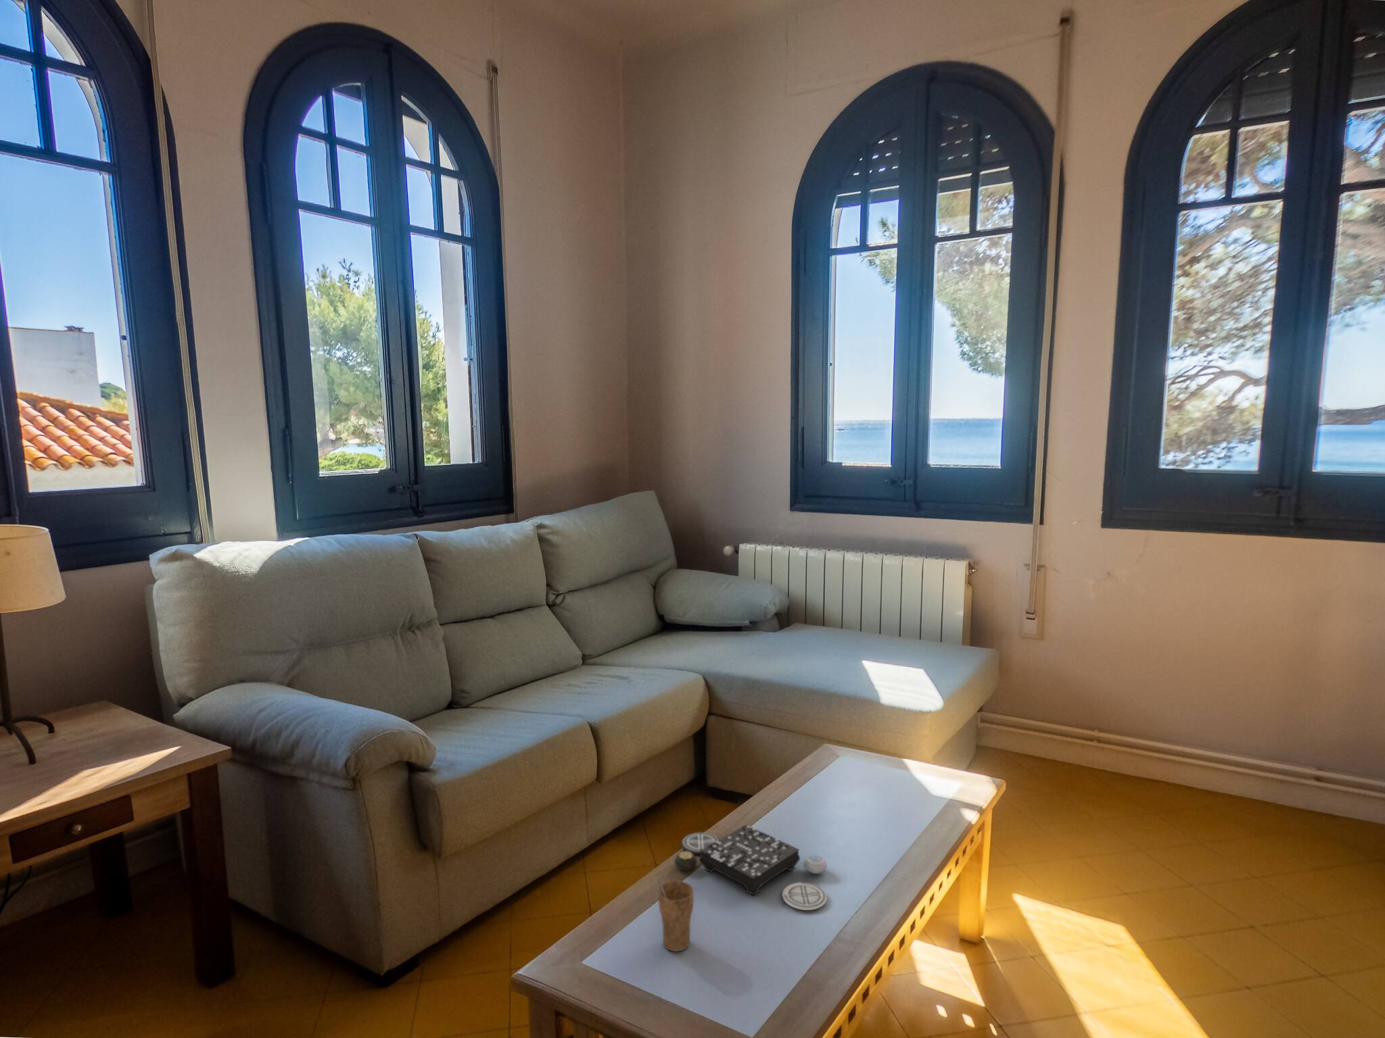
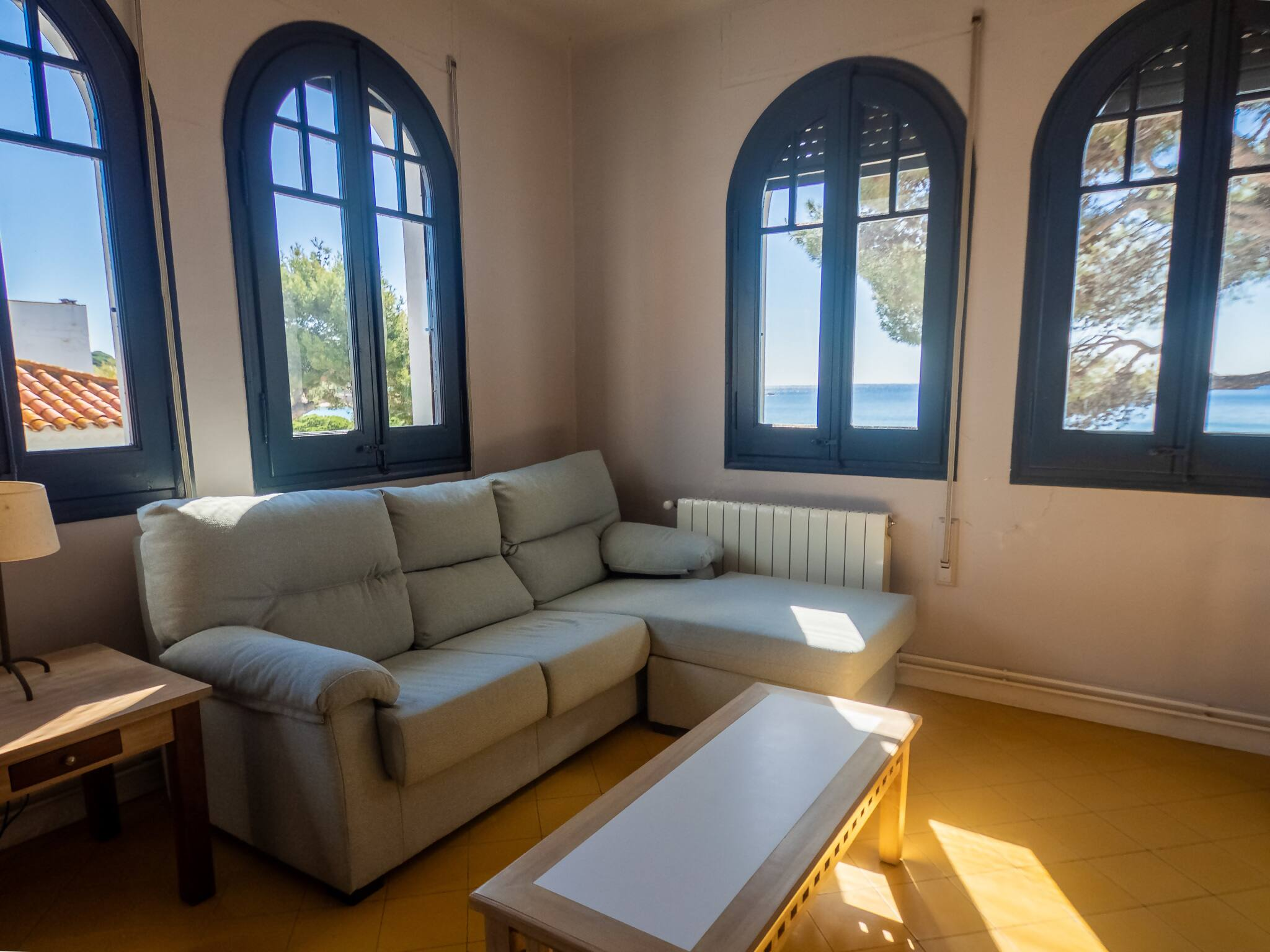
- board game (750, 859)
- cup (675, 909)
